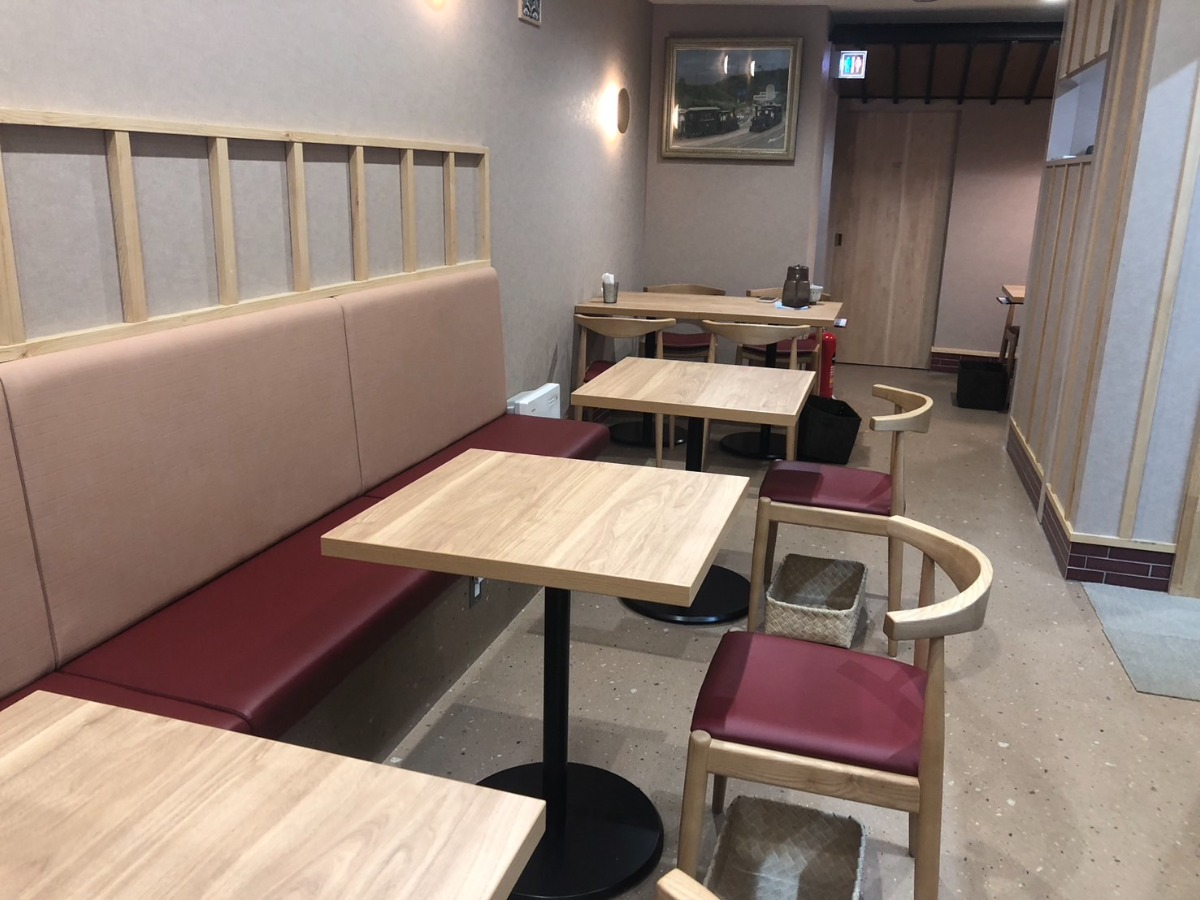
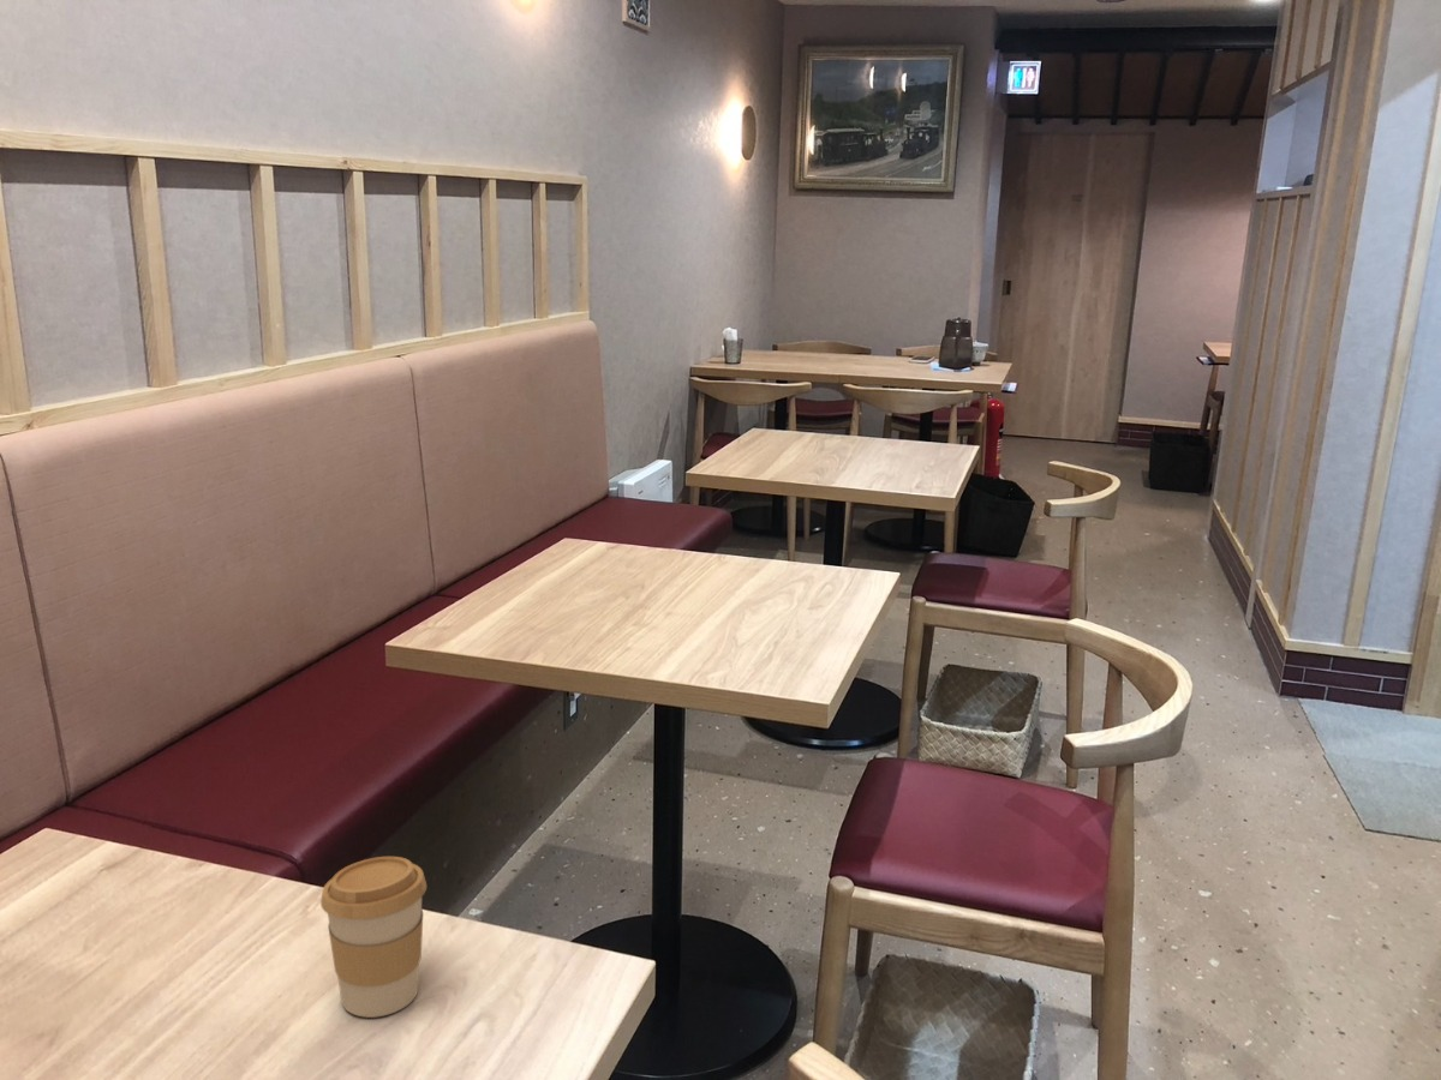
+ coffee cup (376, 932)
